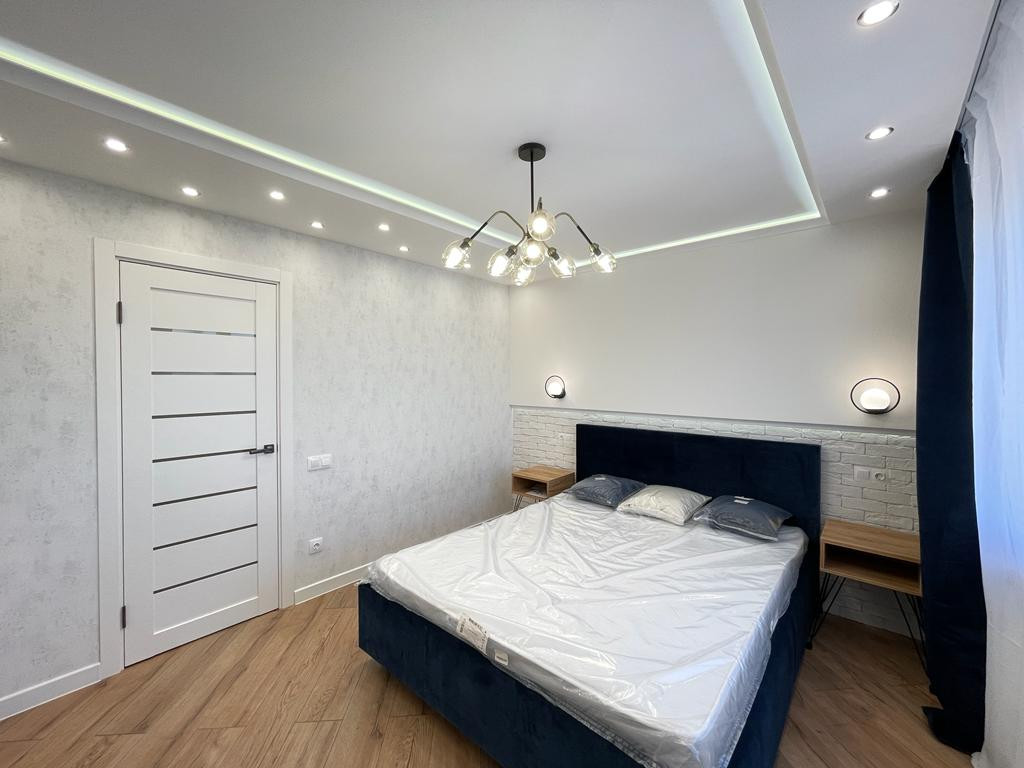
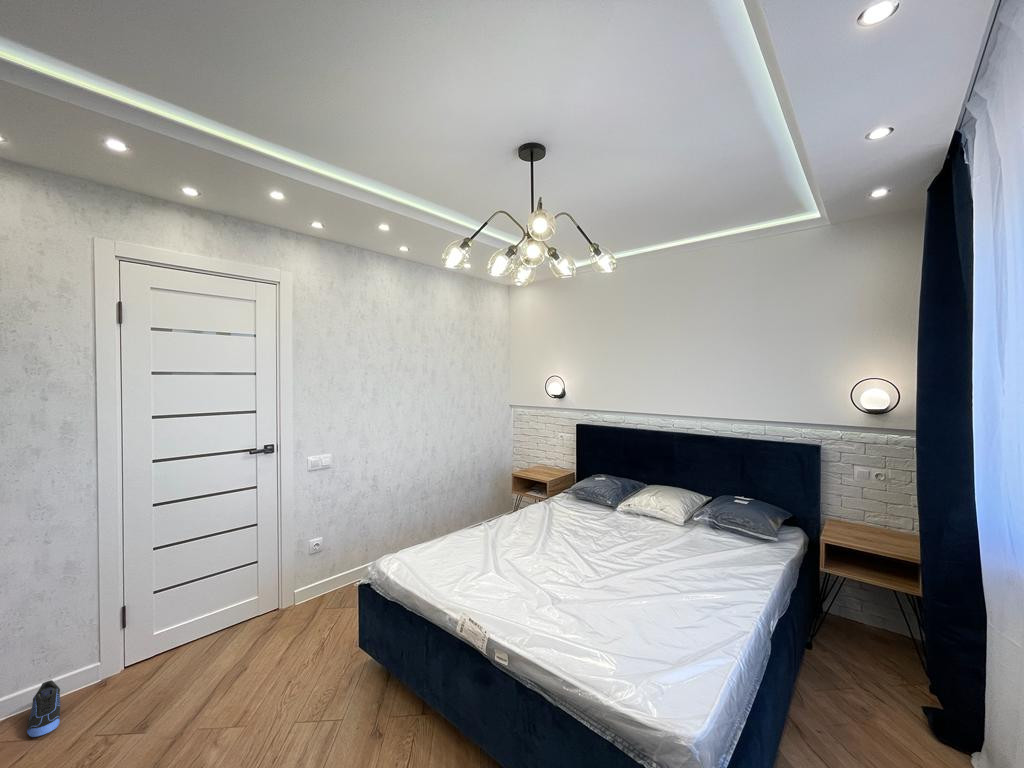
+ sneaker (44, 707)
